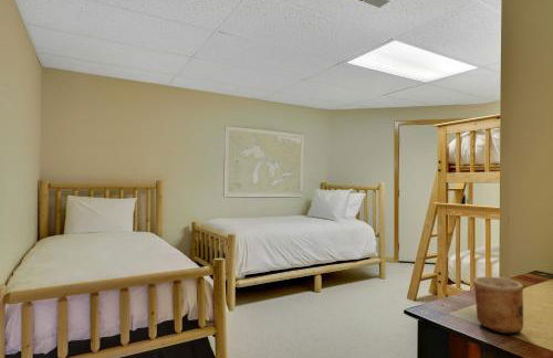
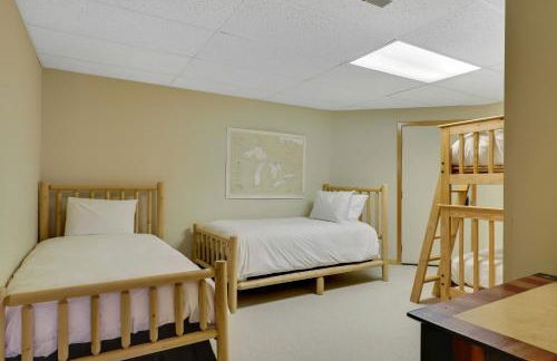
- cup (497, 303)
